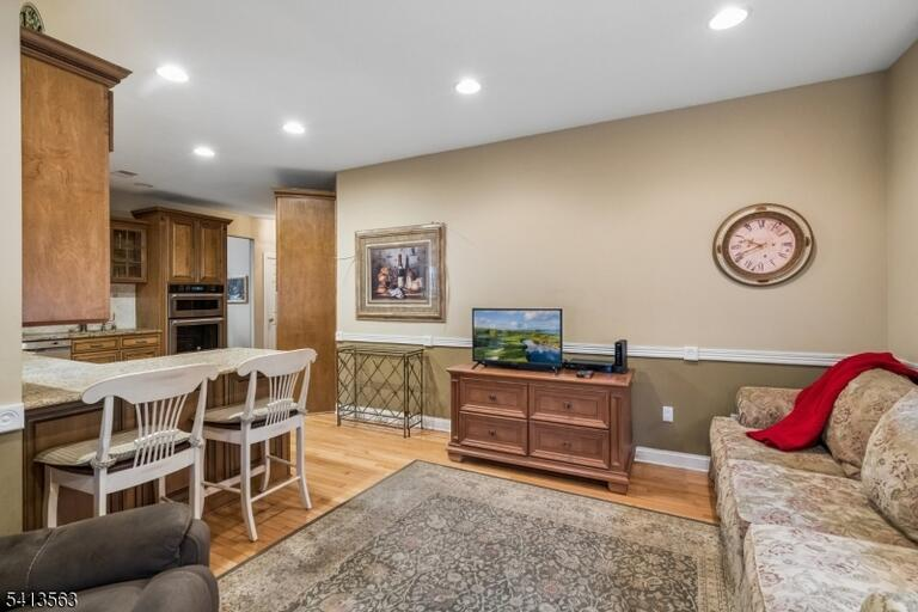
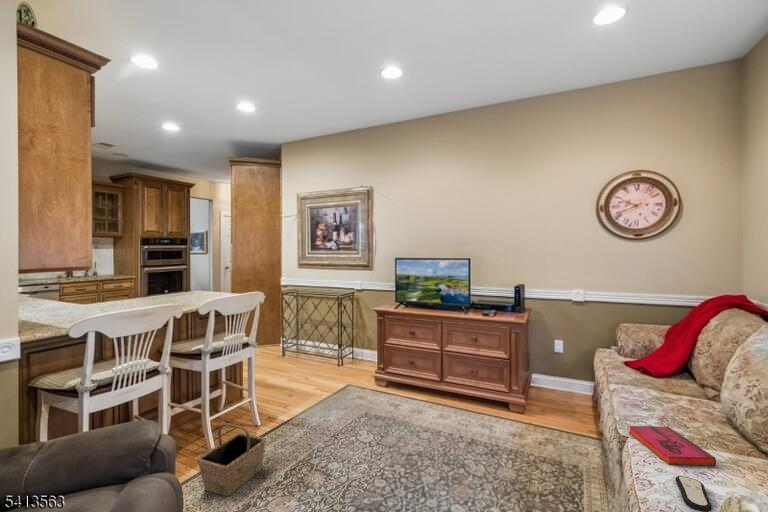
+ basket (233, 451)
+ remote control (693, 492)
+ hardback book (668, 443)
